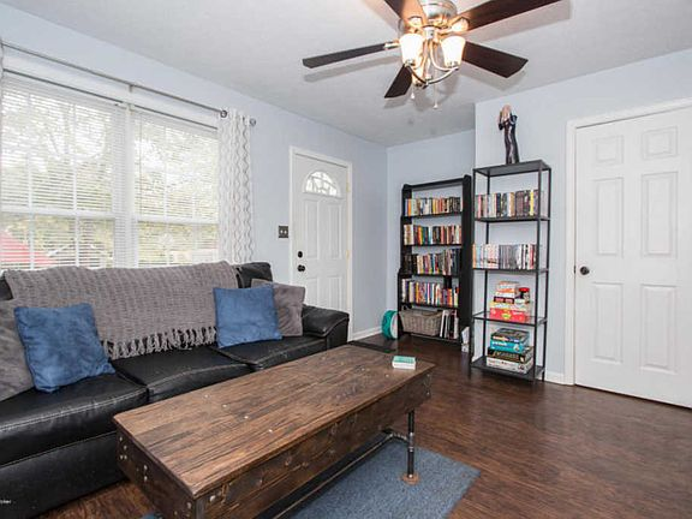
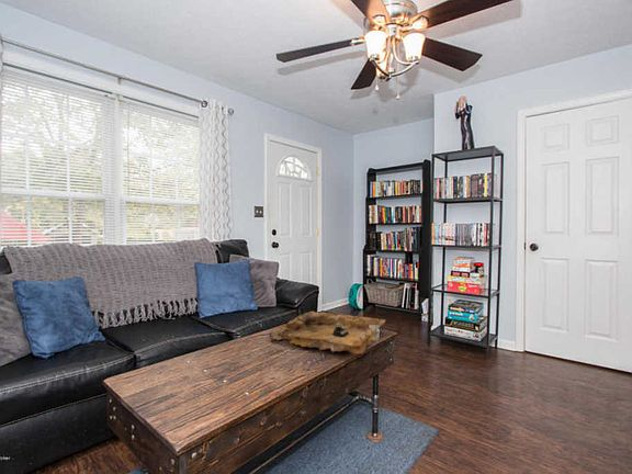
+ decorative tray (329, 330)
